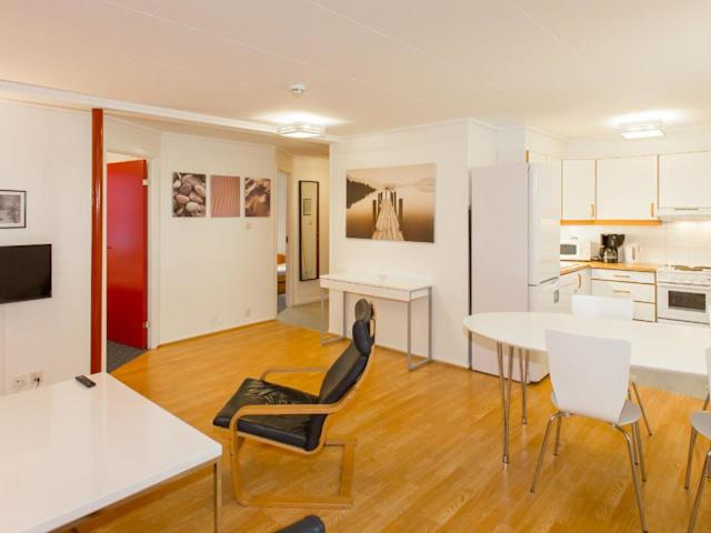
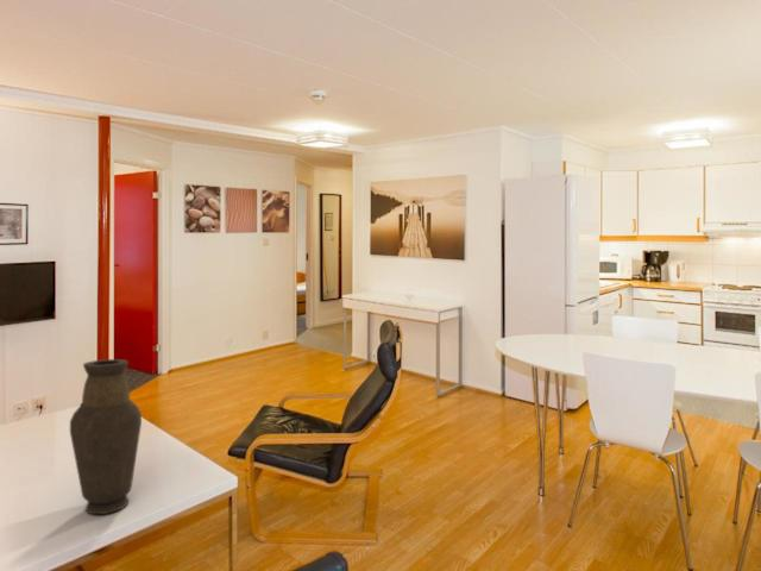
+ vase (106, 434)
